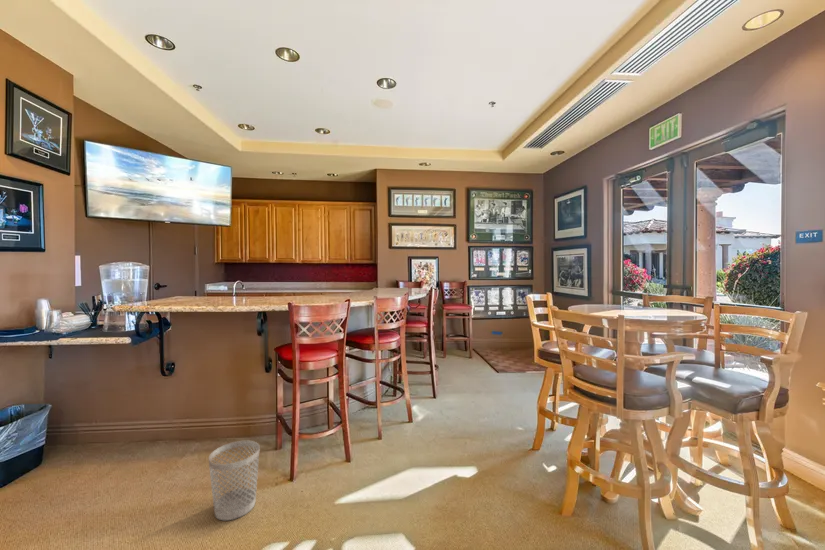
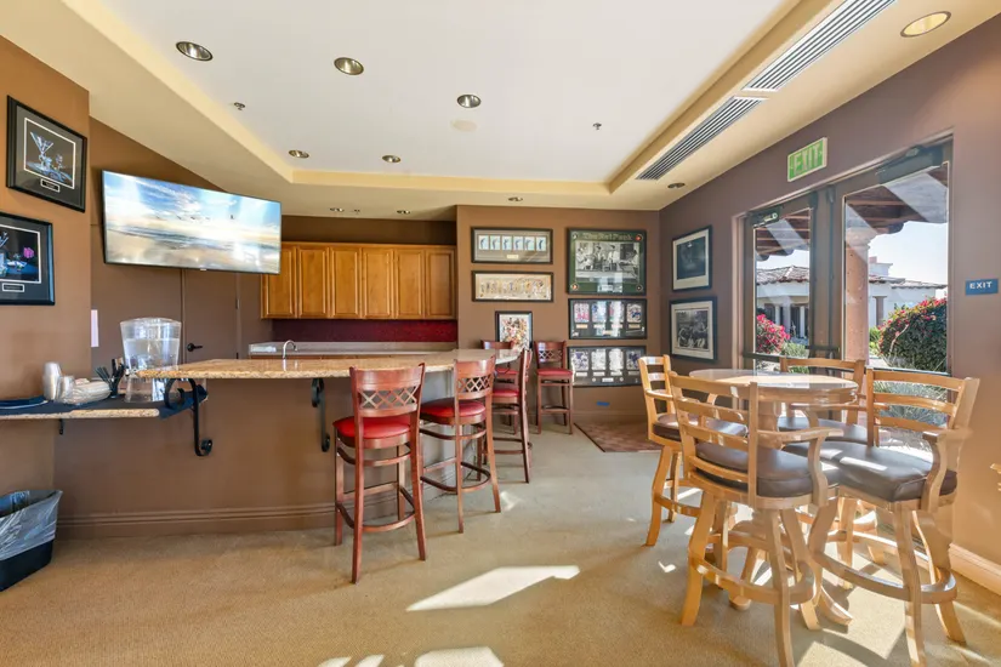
- wastebasket (235, 479)
